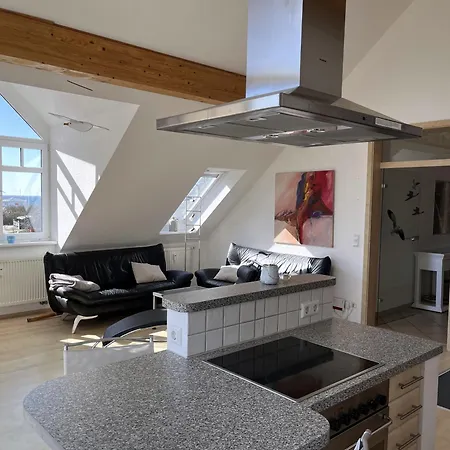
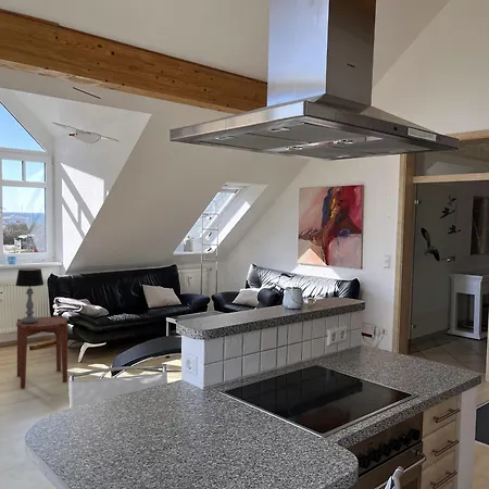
+ side table (57, 350)
+ table lamp (29, 296)
